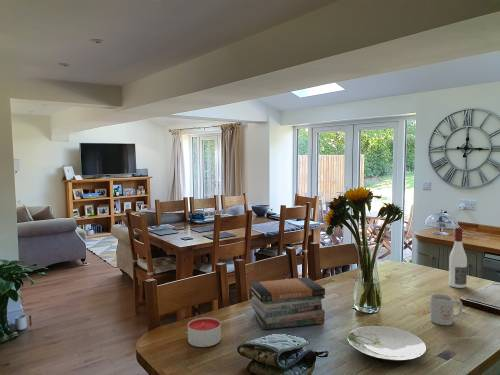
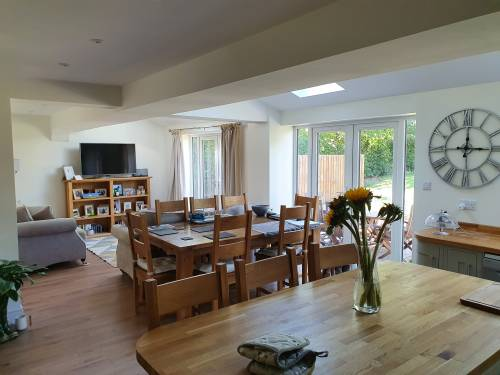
- book stack (286, 302)
- mug (446, 309)
- plate (385, 345)
- alcohol (458, 257)
- candle (204, 331)
